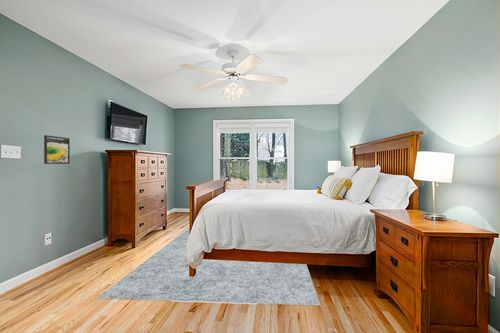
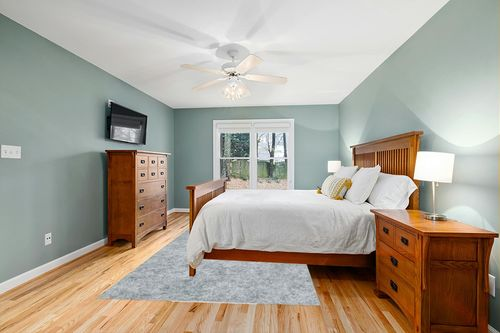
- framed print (57, 150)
